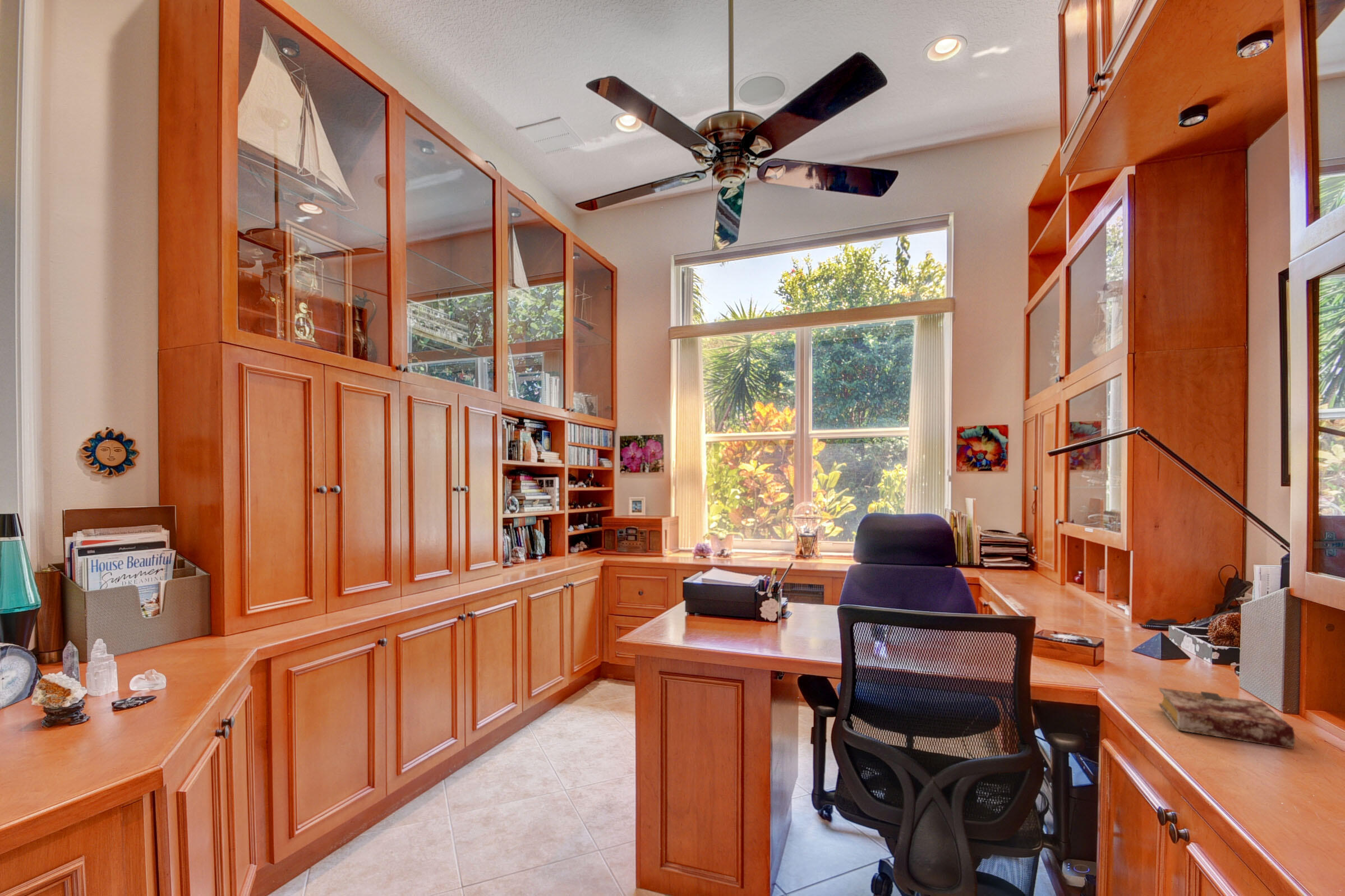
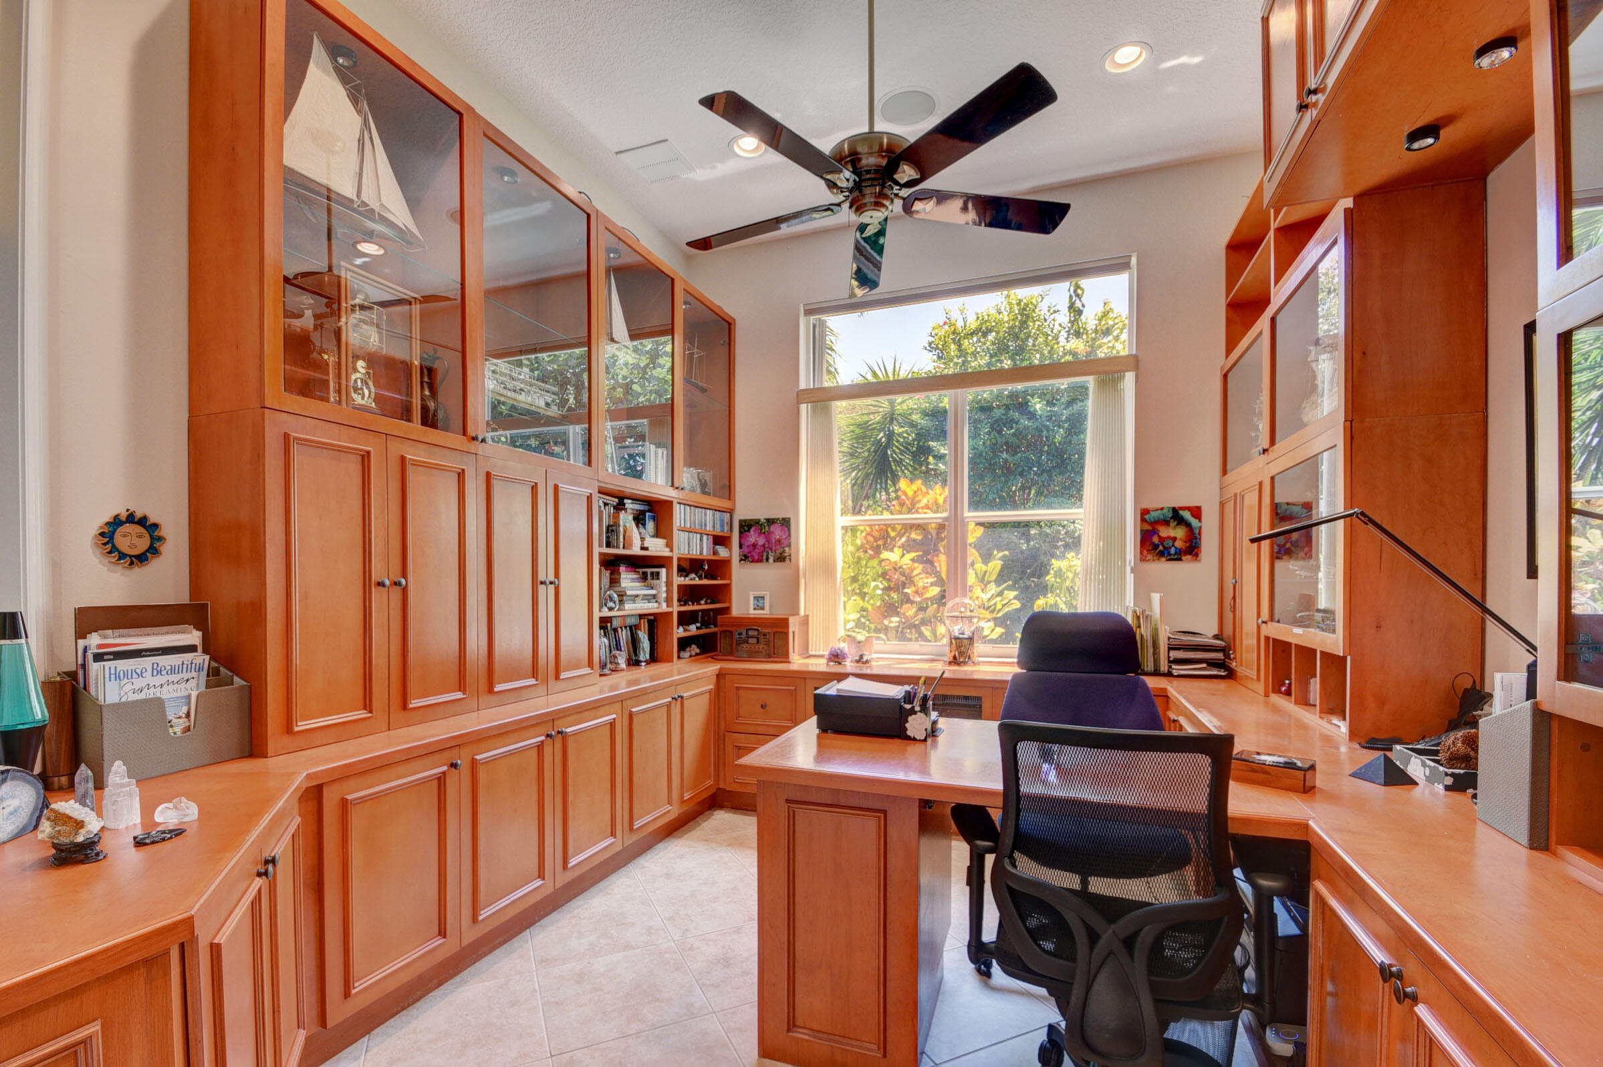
- book (1221, 715)
